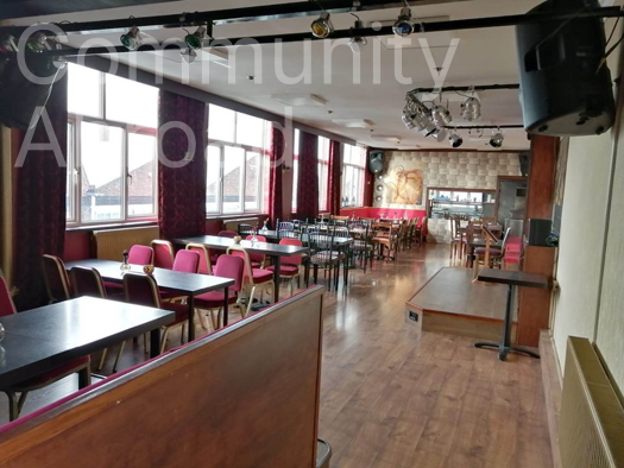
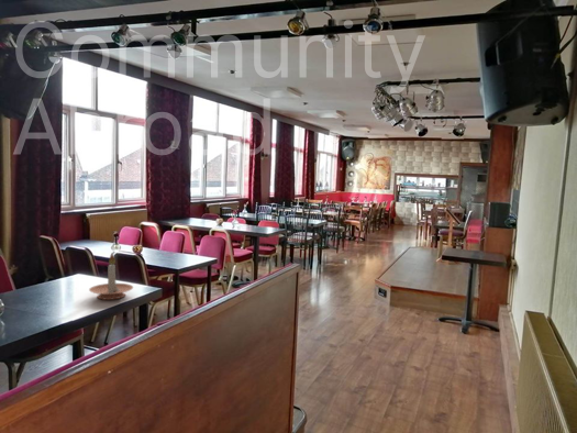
+ candle holder (111, 274)
